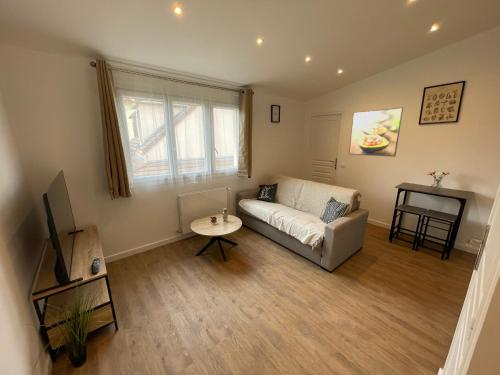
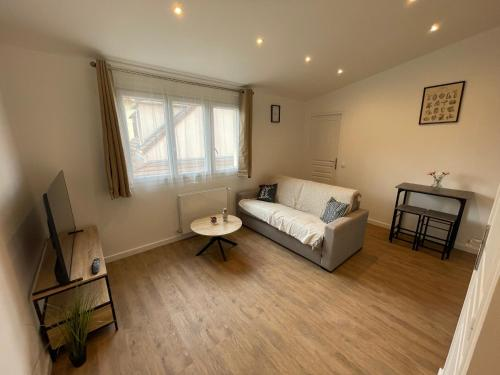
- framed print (373, 133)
